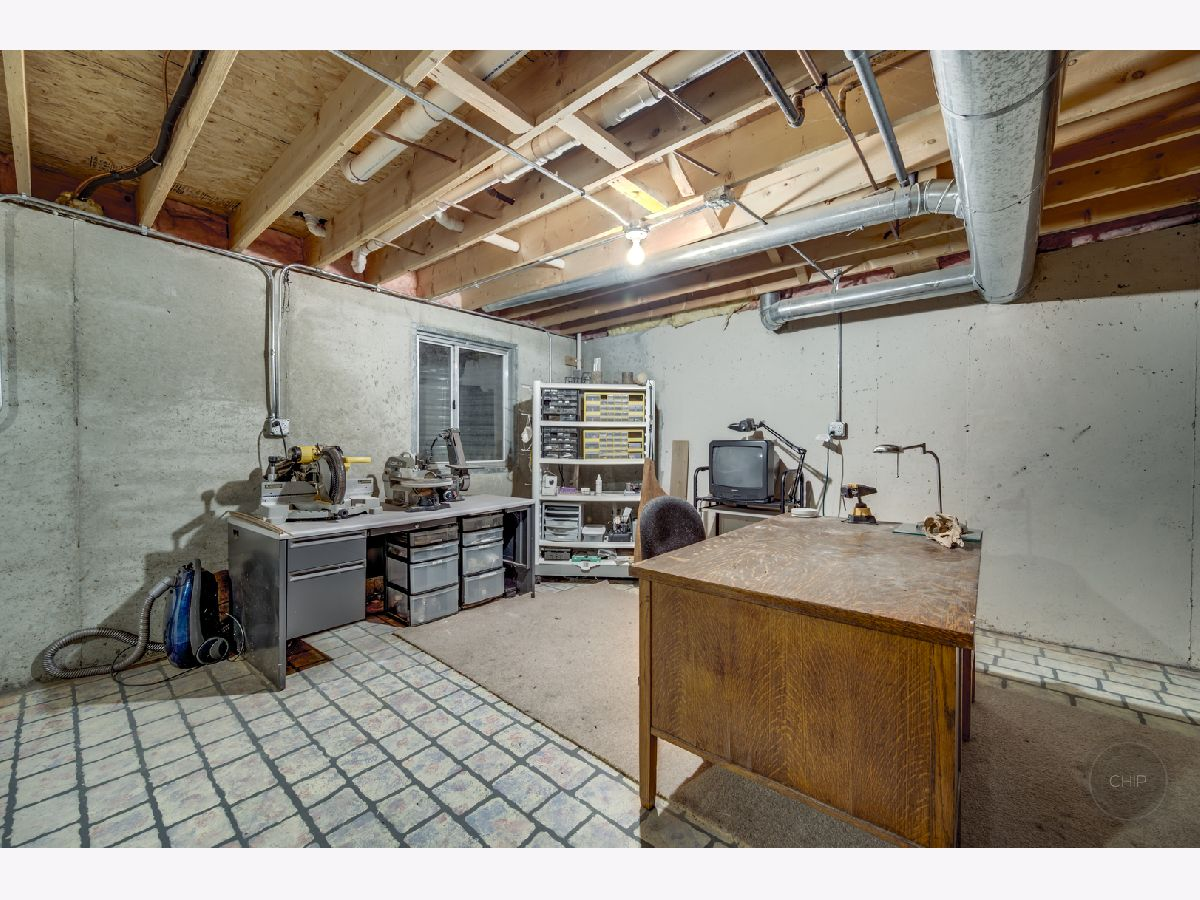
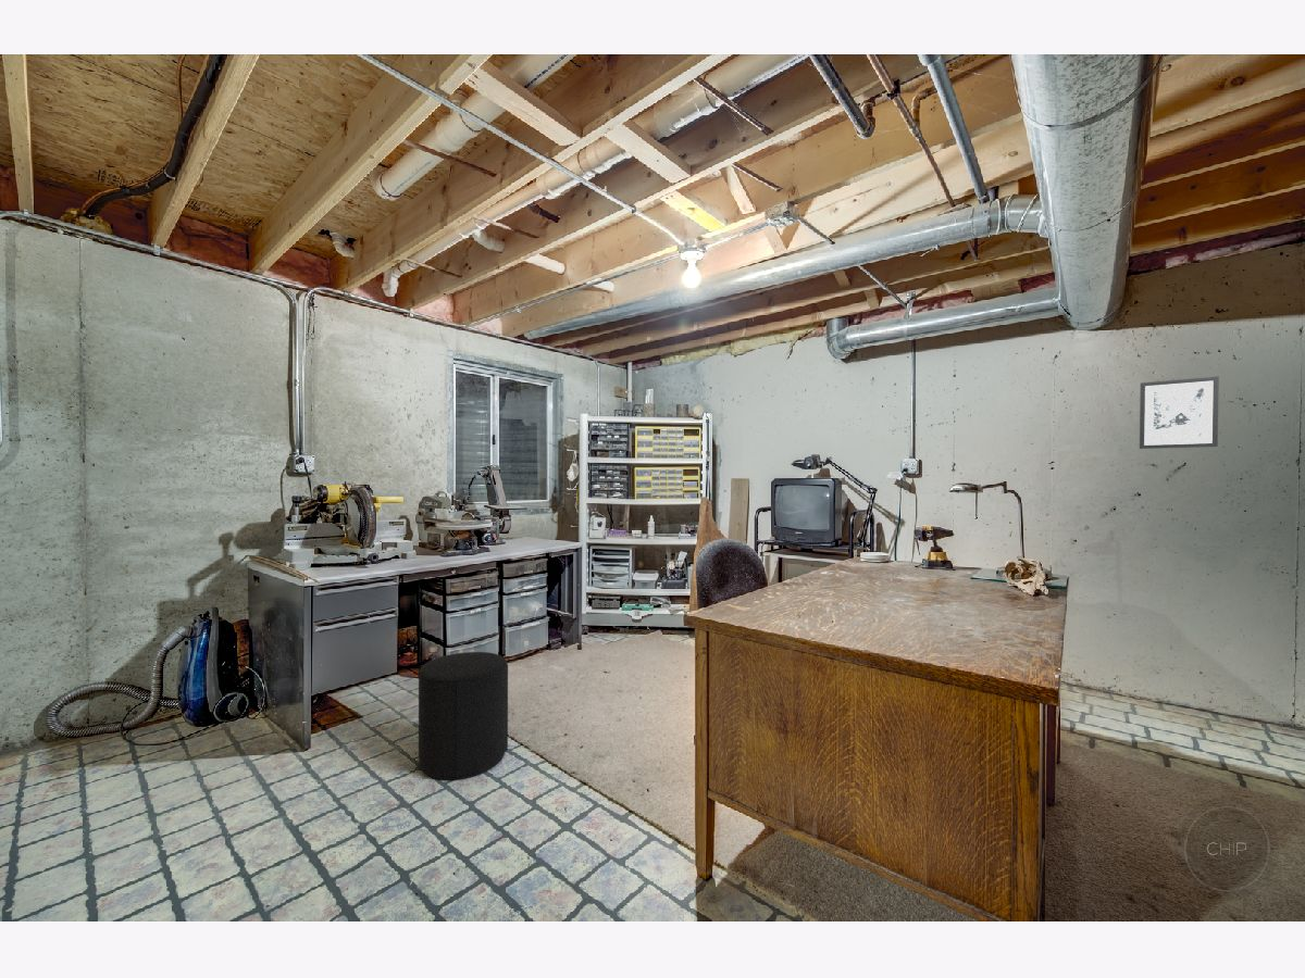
+ stool (463, 709)
+ wall art (1177, 413)
